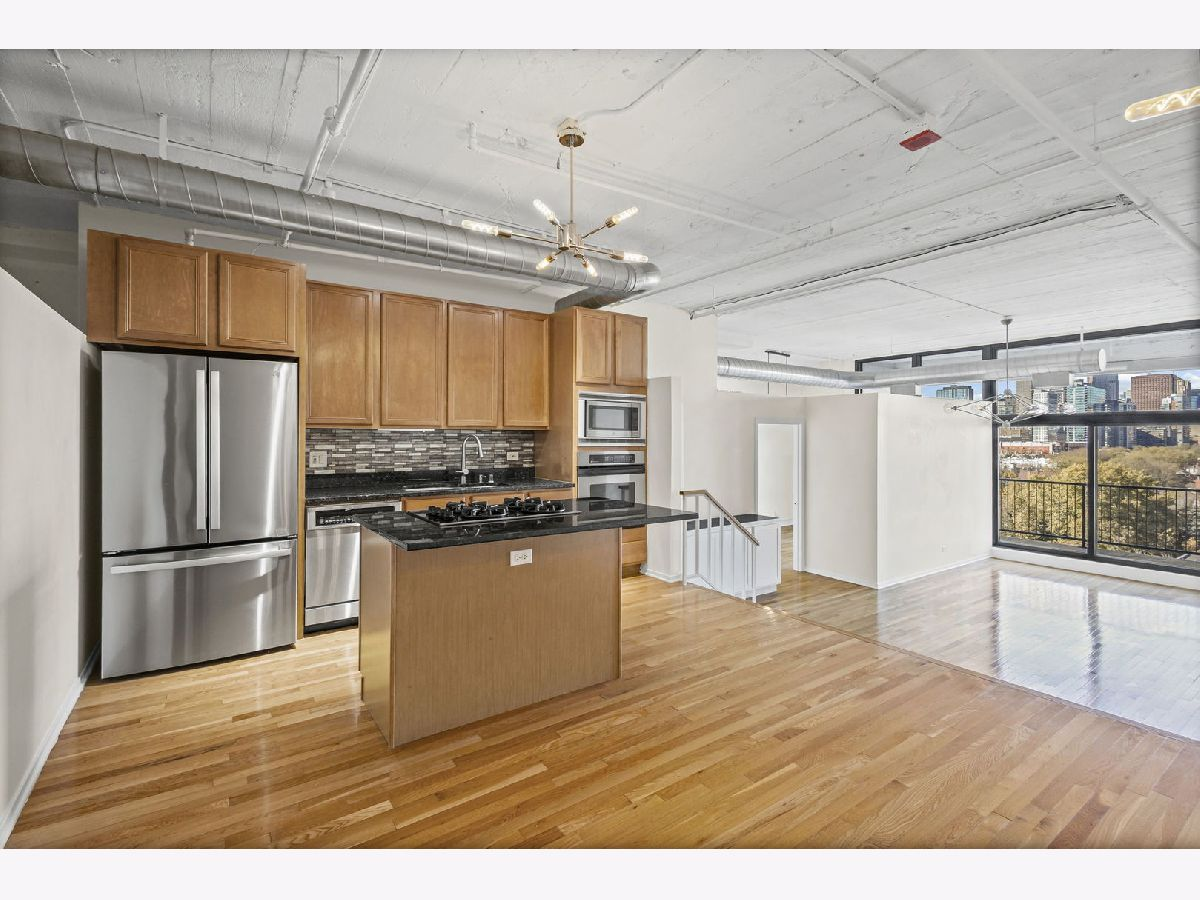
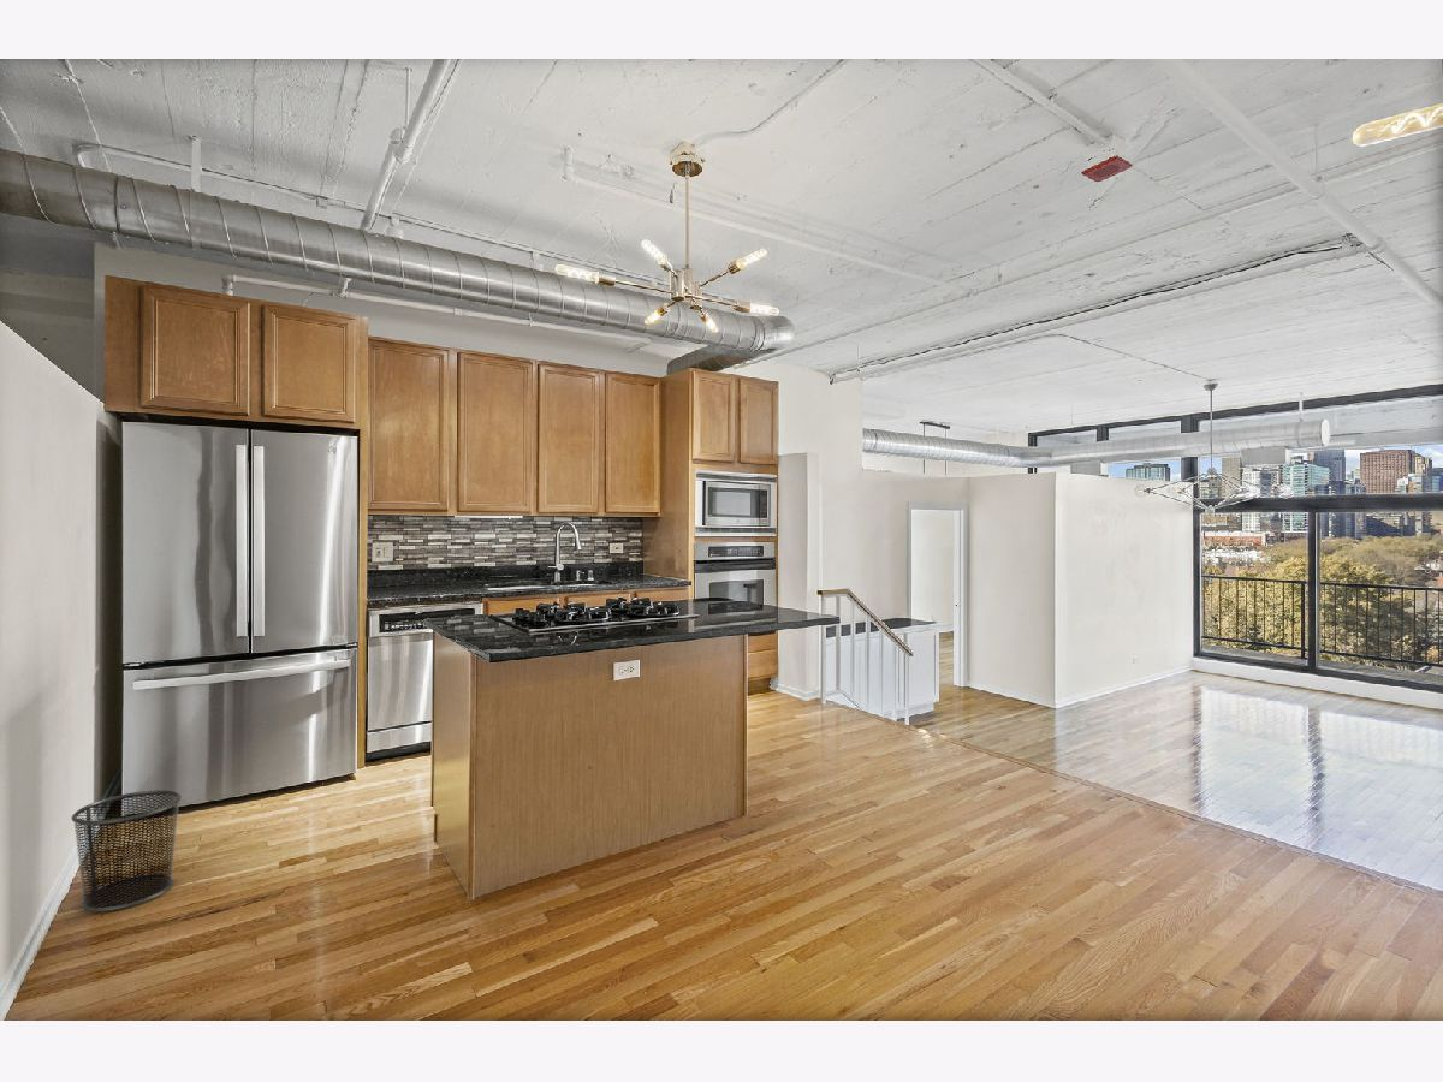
+ trash can (127, 849)
